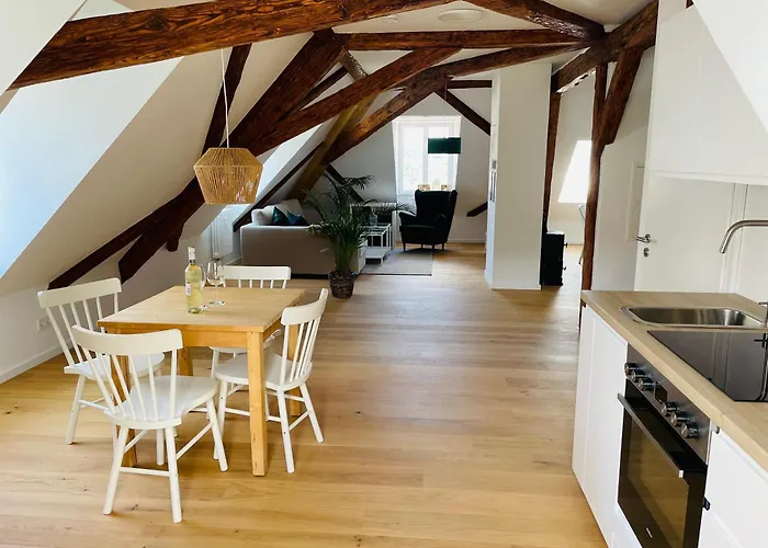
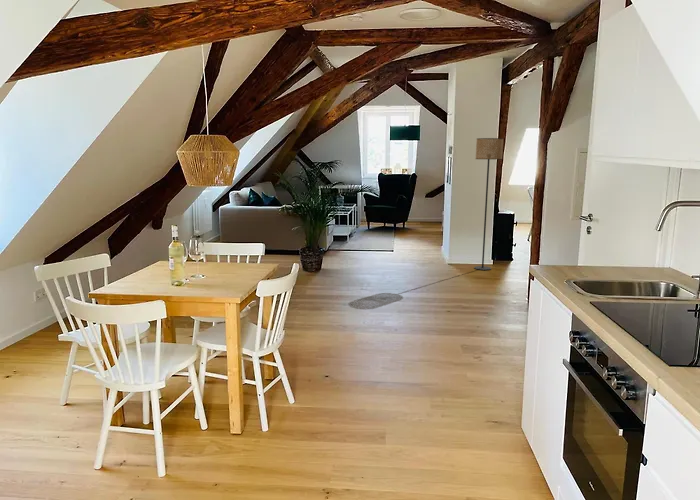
+ floor lamp (486, 205)
